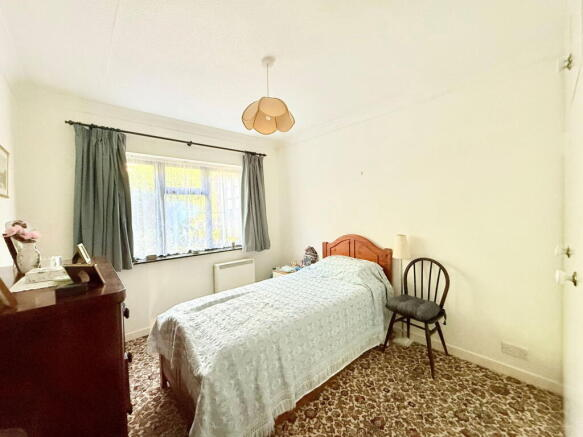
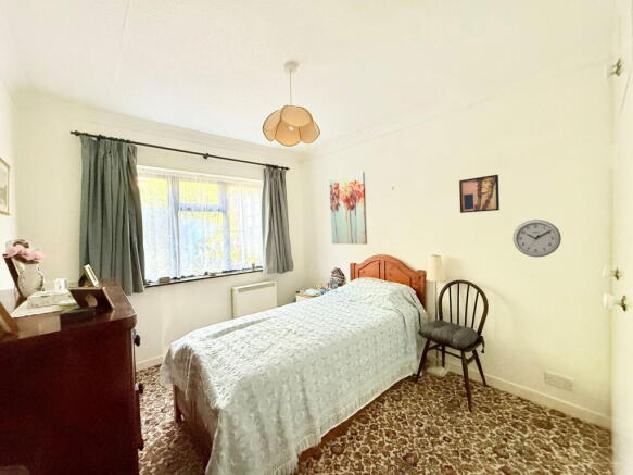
+ wall art (346, 210)
+ wall clock (535, 238)
+ wall art (478, 195)
